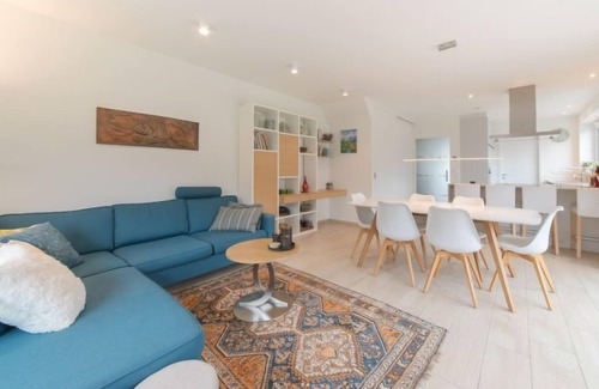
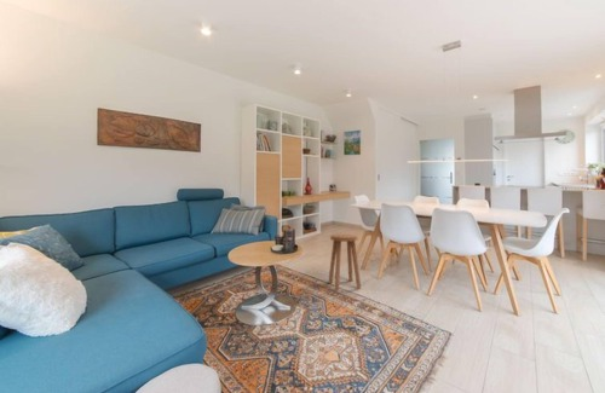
+ stool (347, 260)
